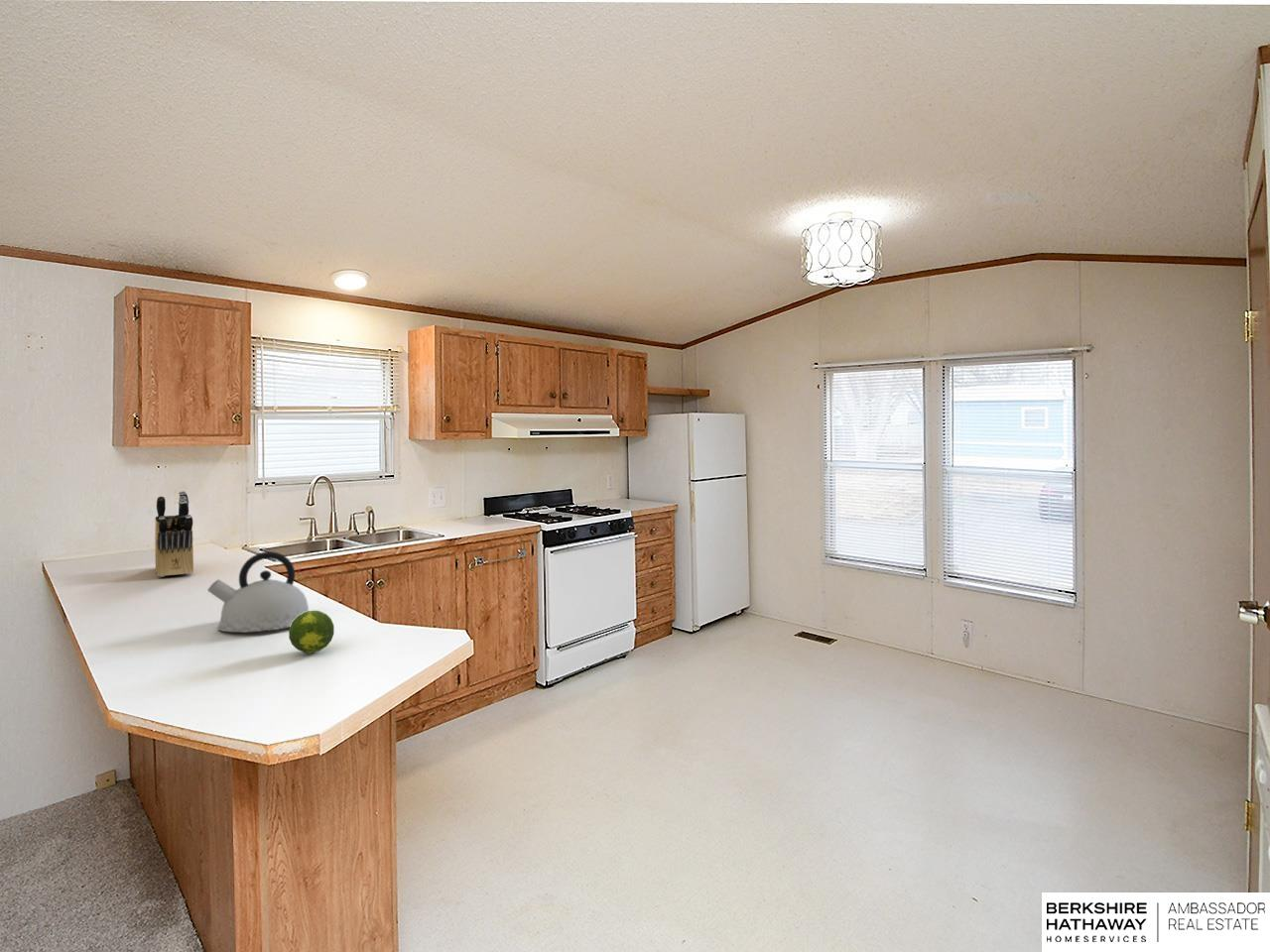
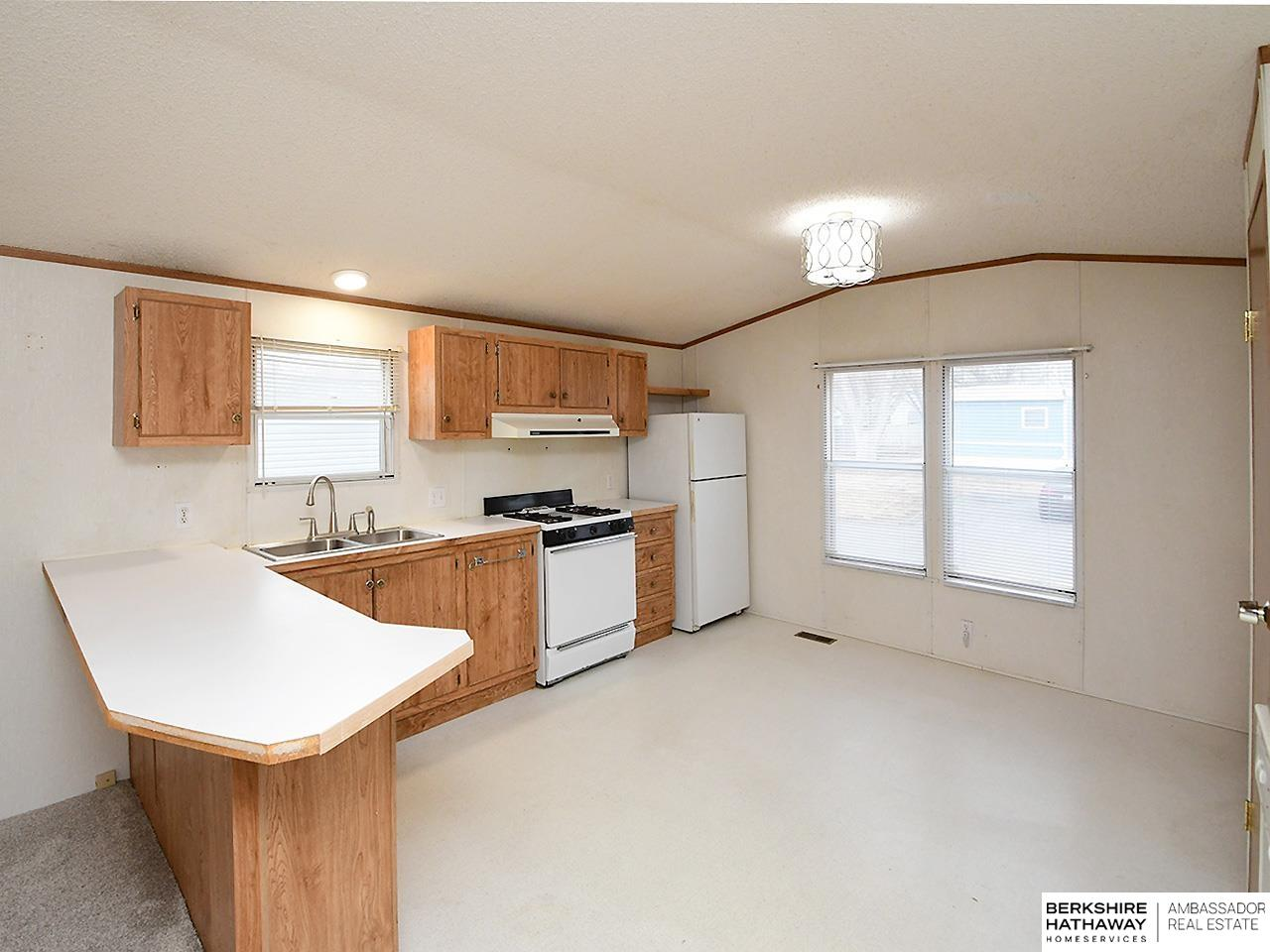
- fruit (312, 631)
- knife block (174, 532)
- kettle (261, 588)
